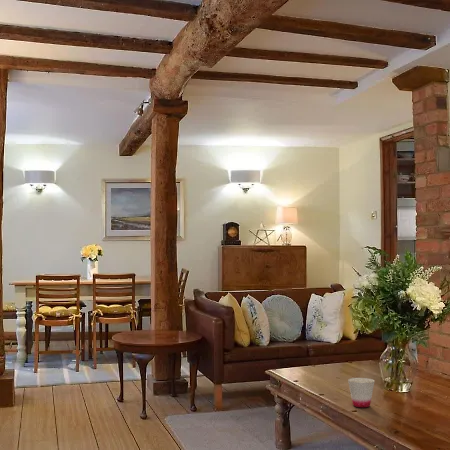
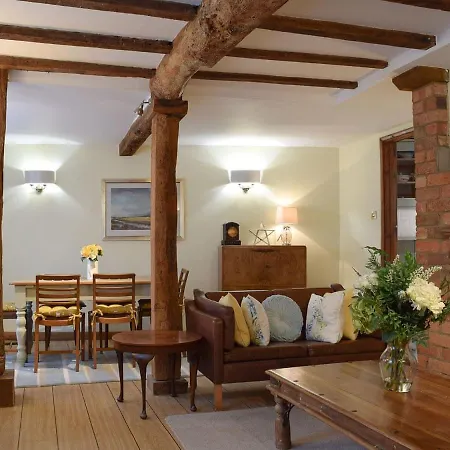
- cup (361, 392)
